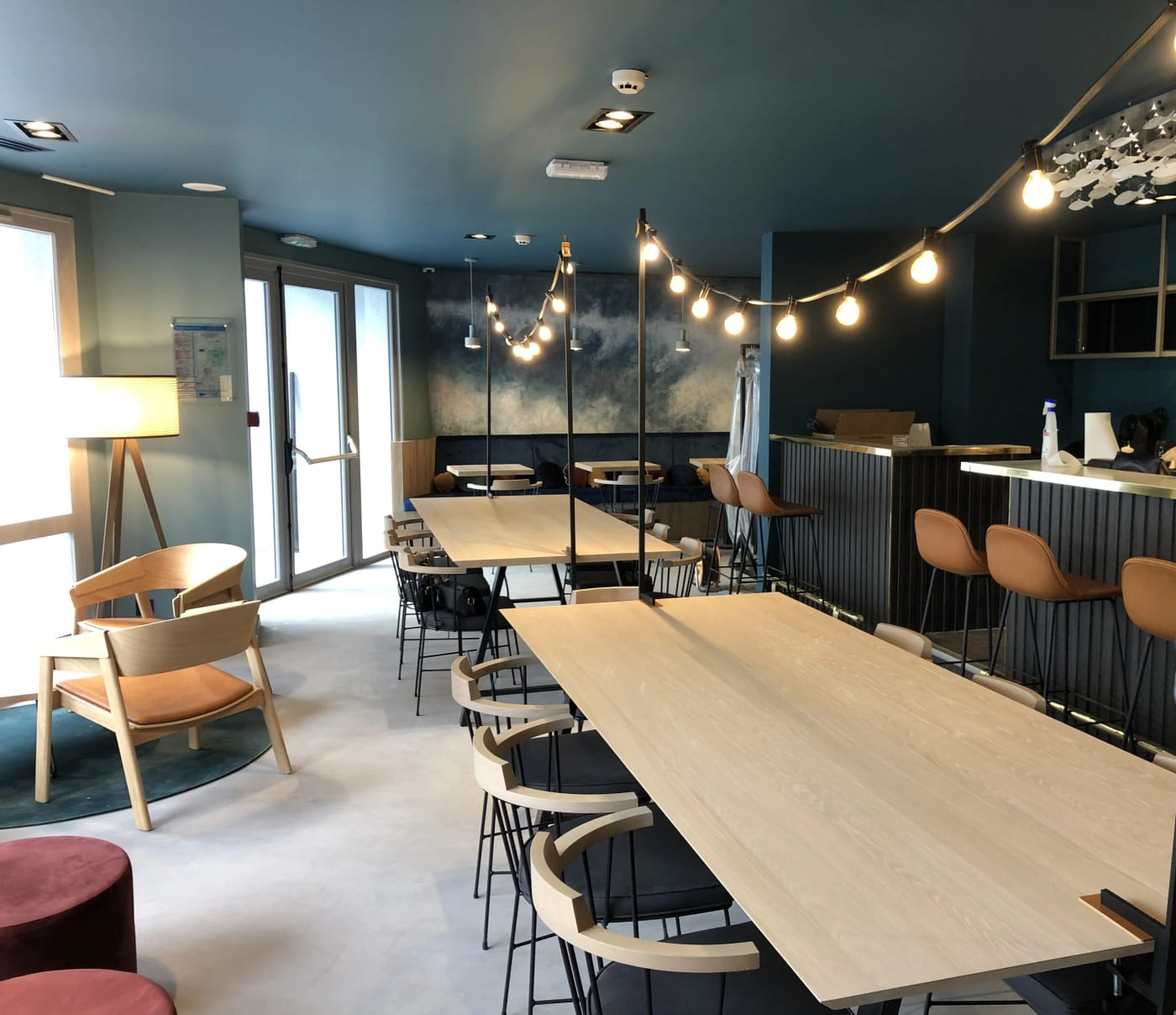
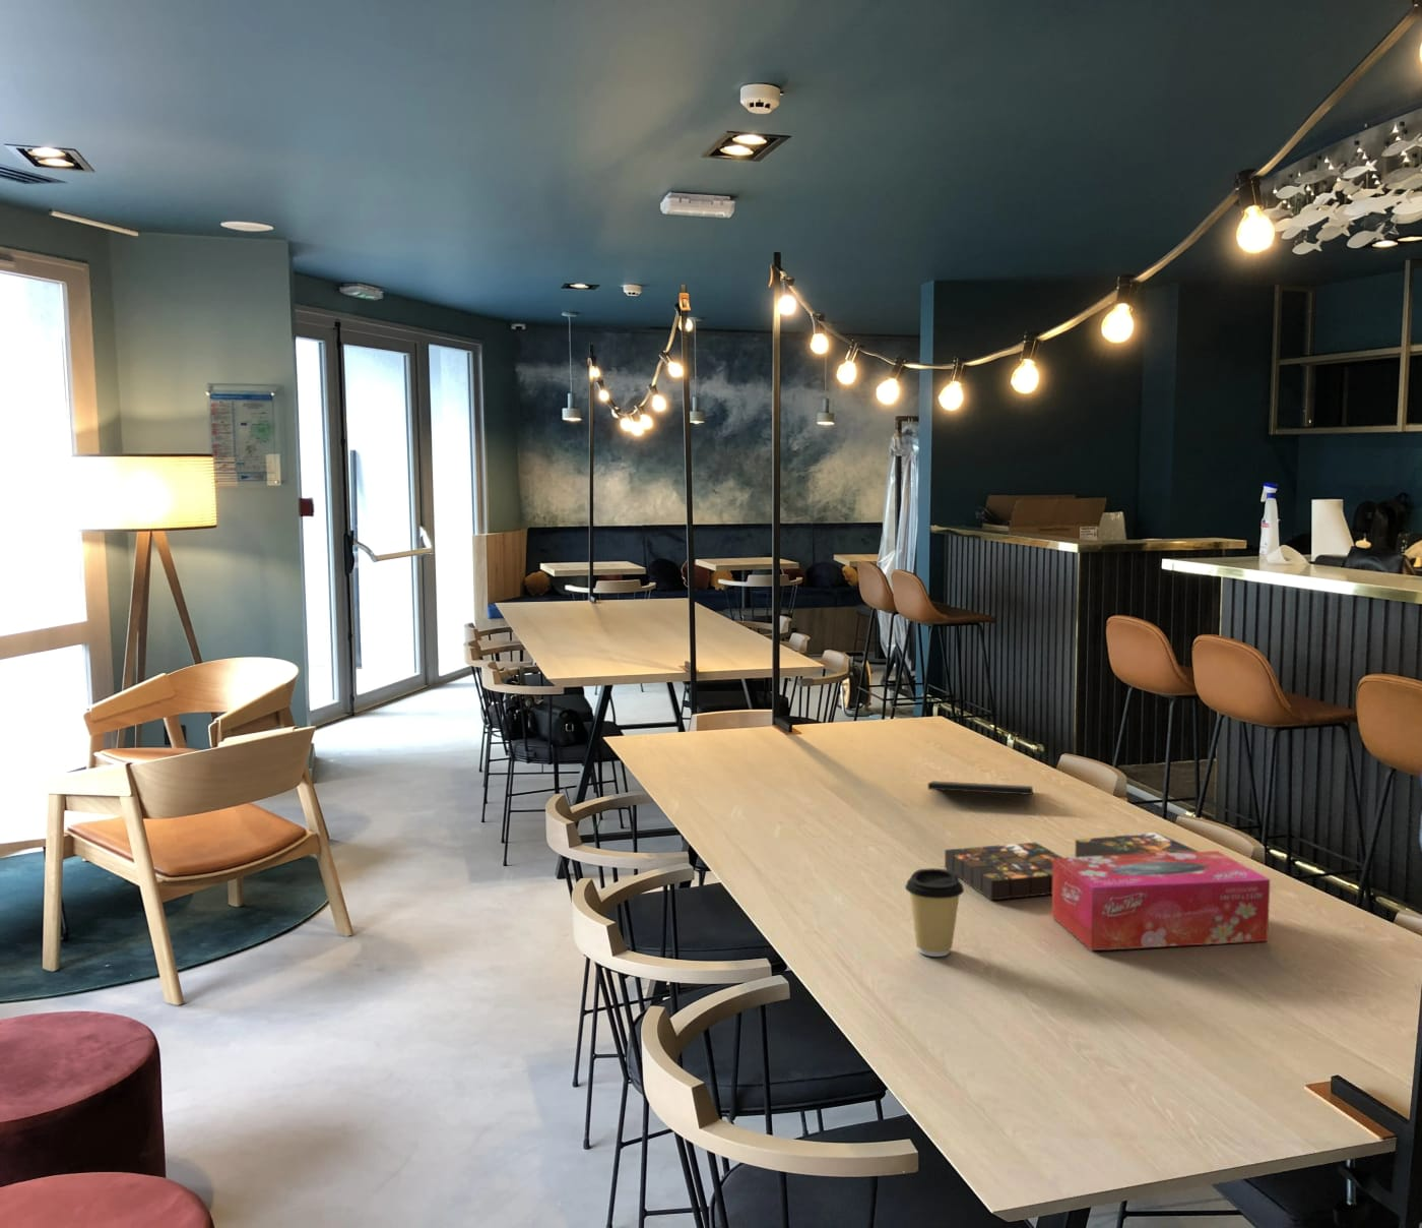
+ coffee cup (933, 913)
+ tissue box (1157, 898)
+ board game (1077, 855)
+ notepad (981, 786)
